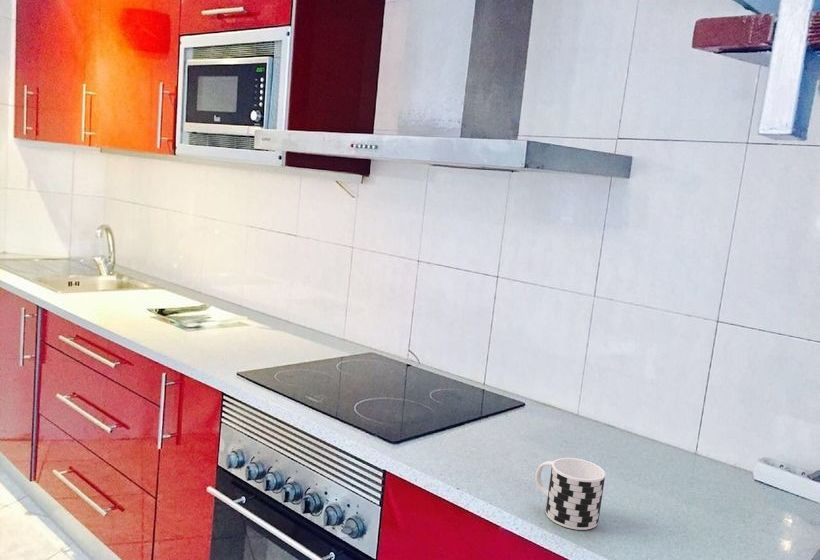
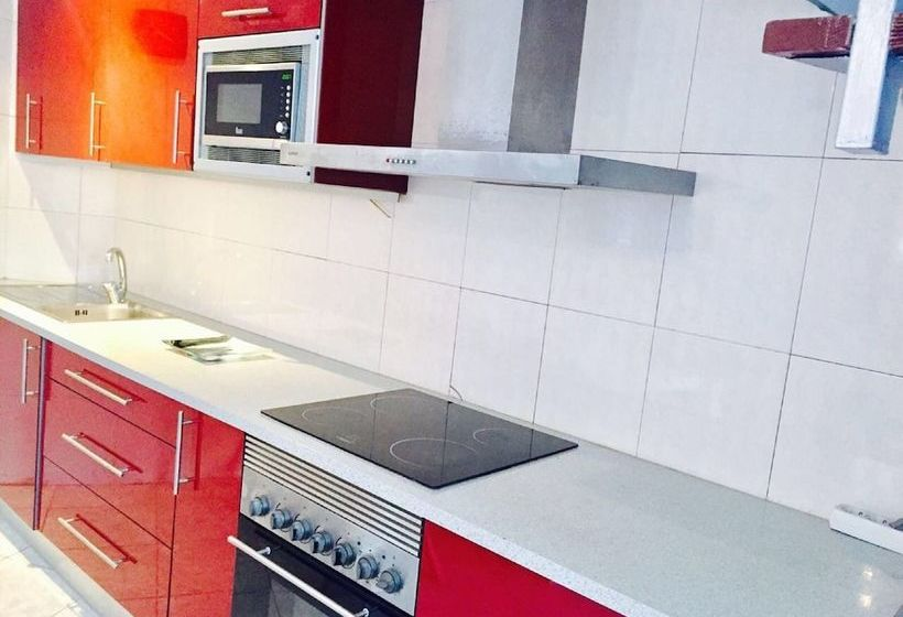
- cup (566, 489)
